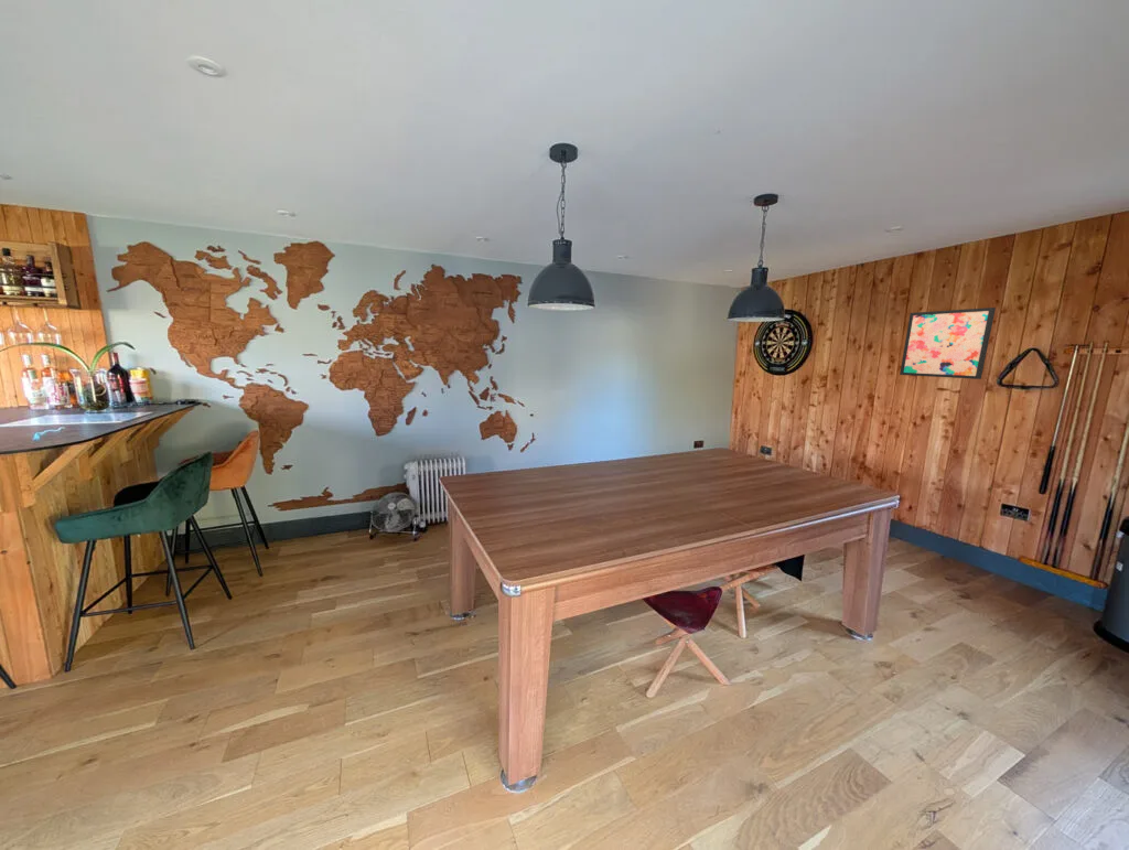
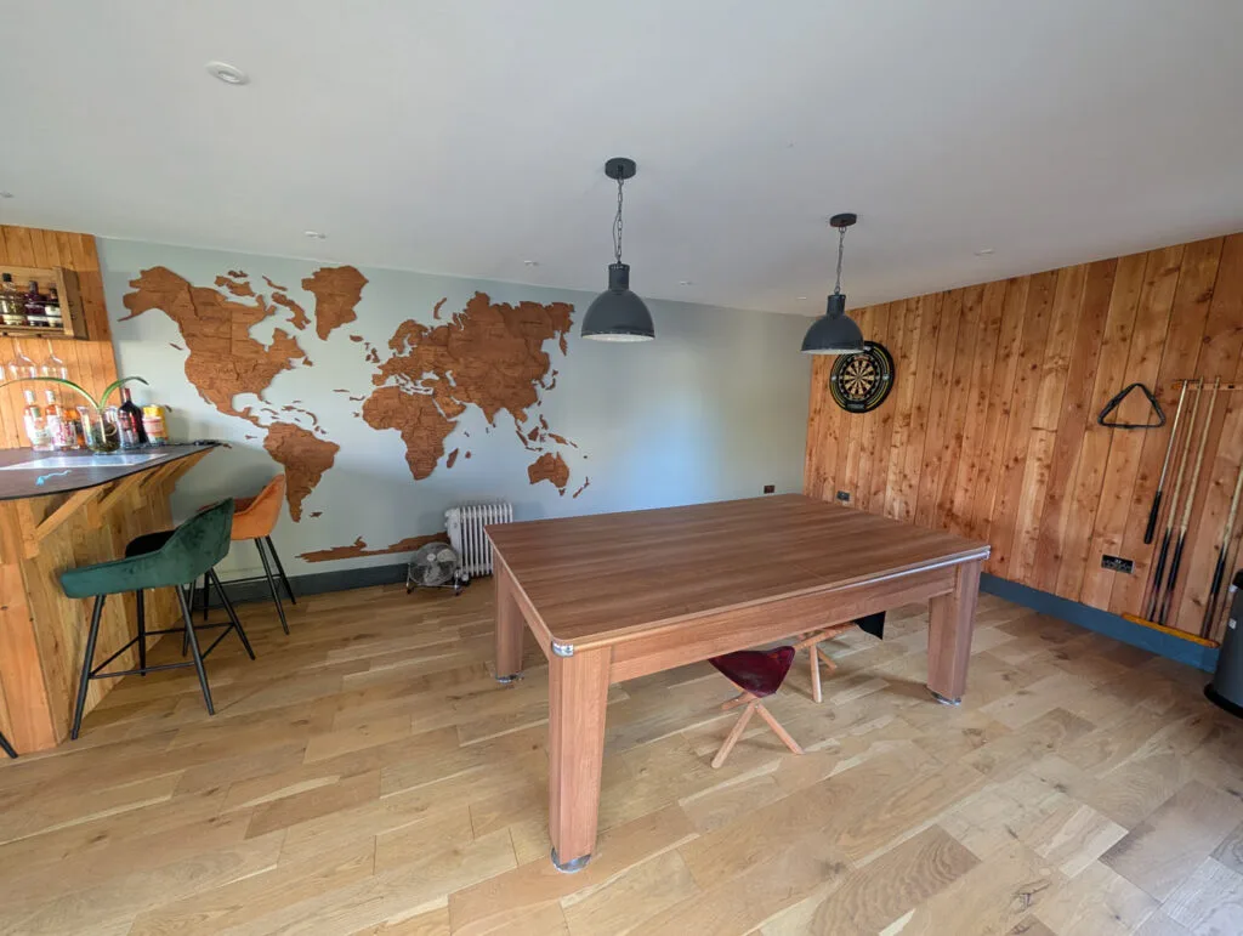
- wall art (943, 344)
